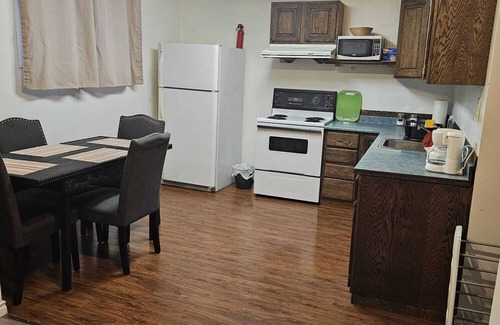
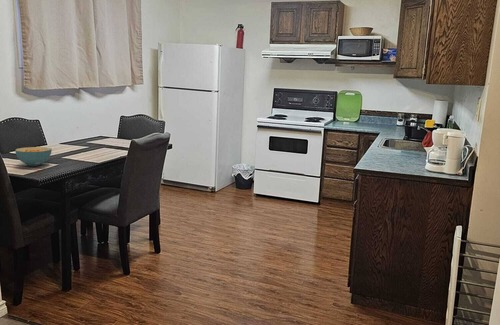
+ cereal bowl (34, 157)
